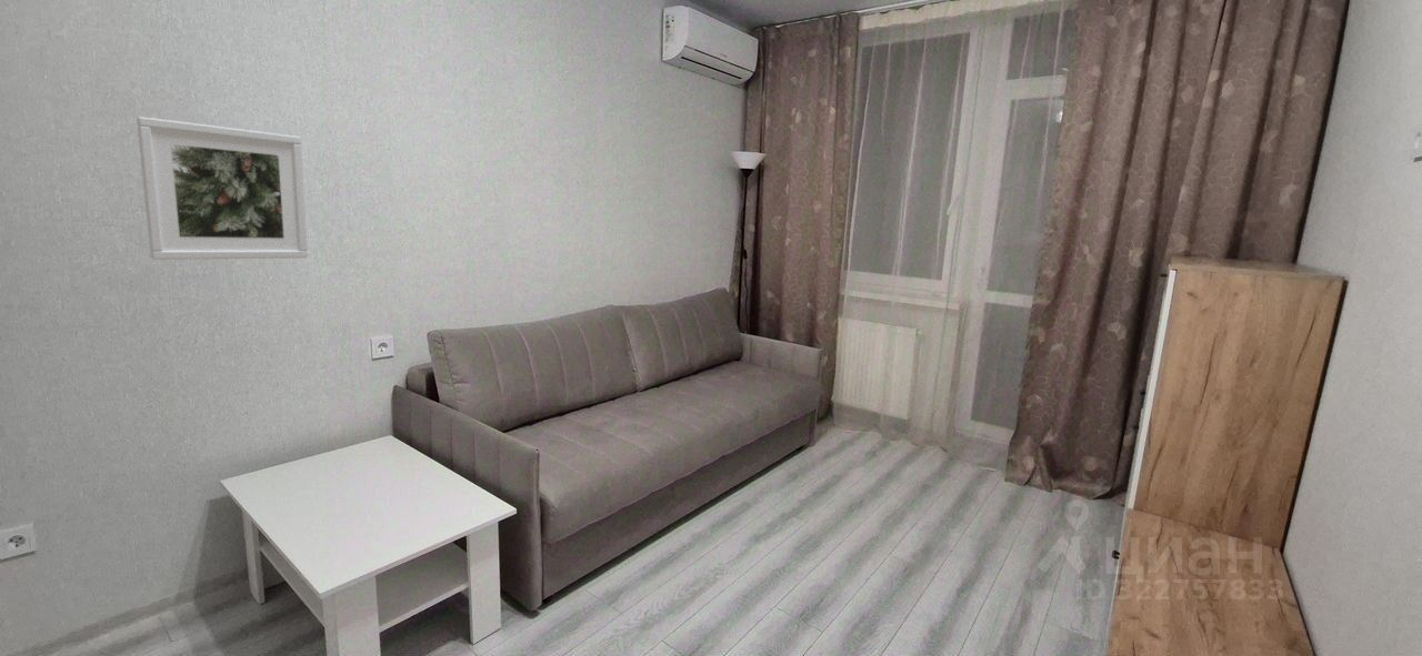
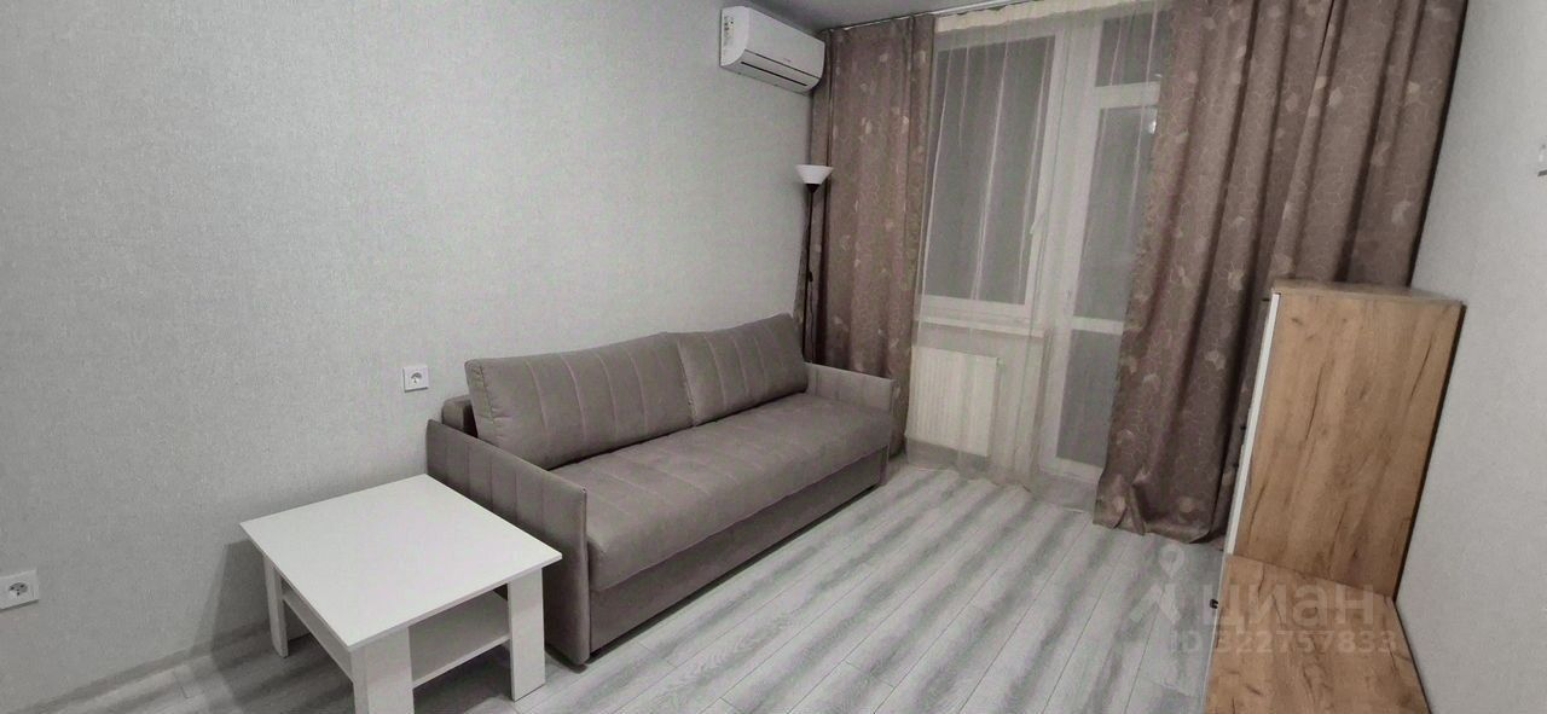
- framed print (230, 194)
